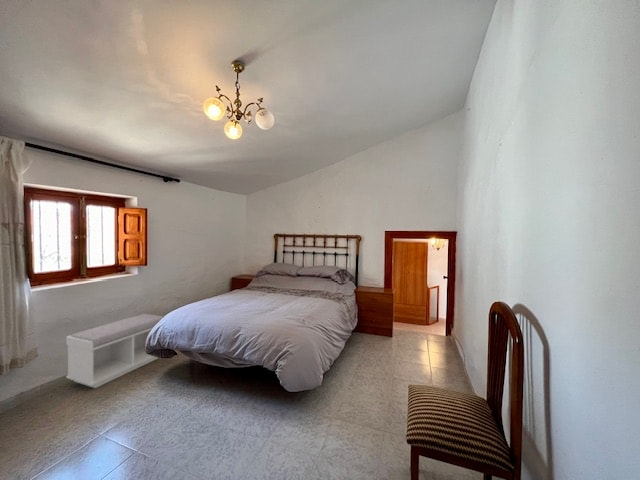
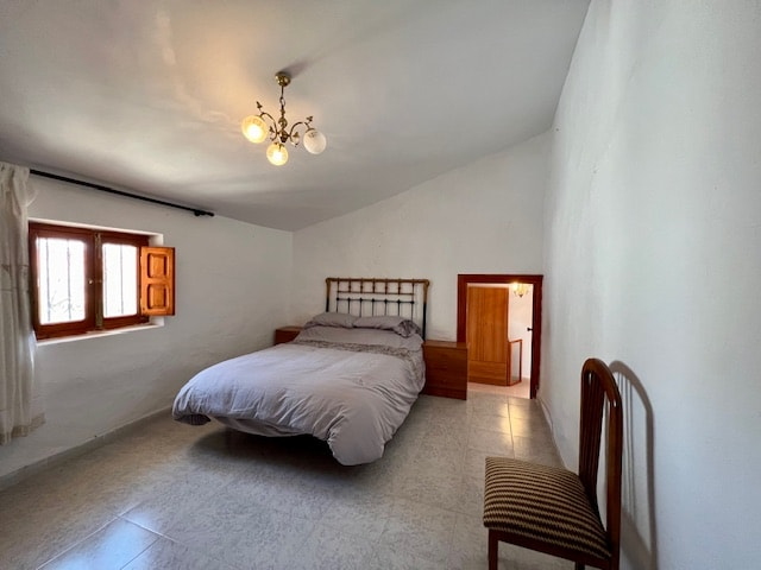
- bench (122, 345)
